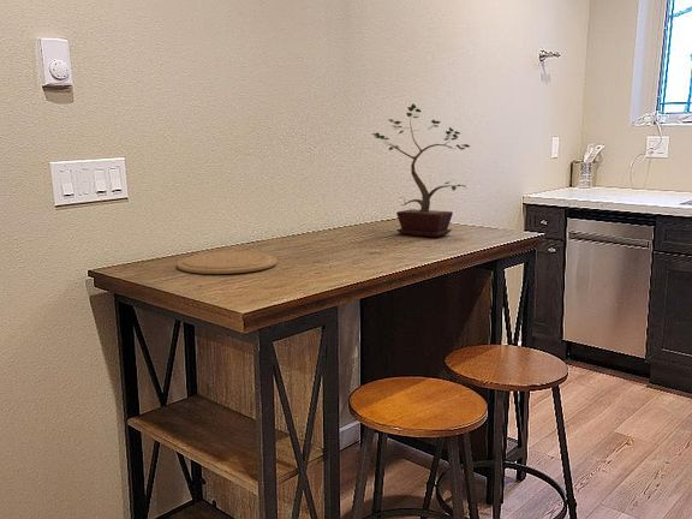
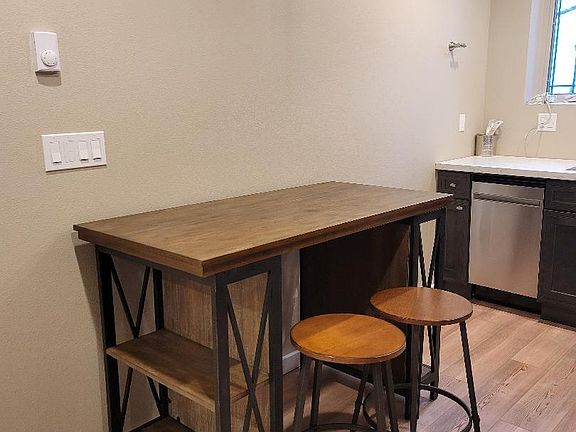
- potted plant (413, 168)
- plate (227, 261)
